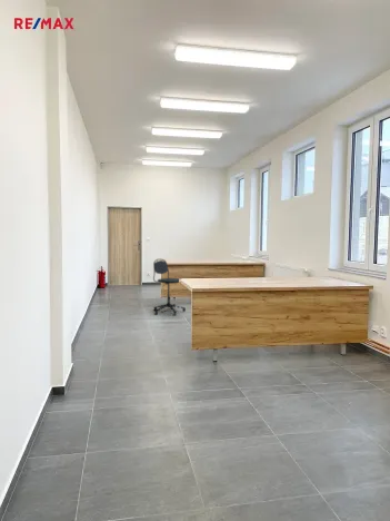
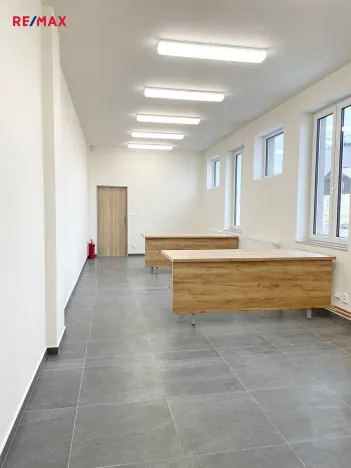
- office chair (168, 285)
